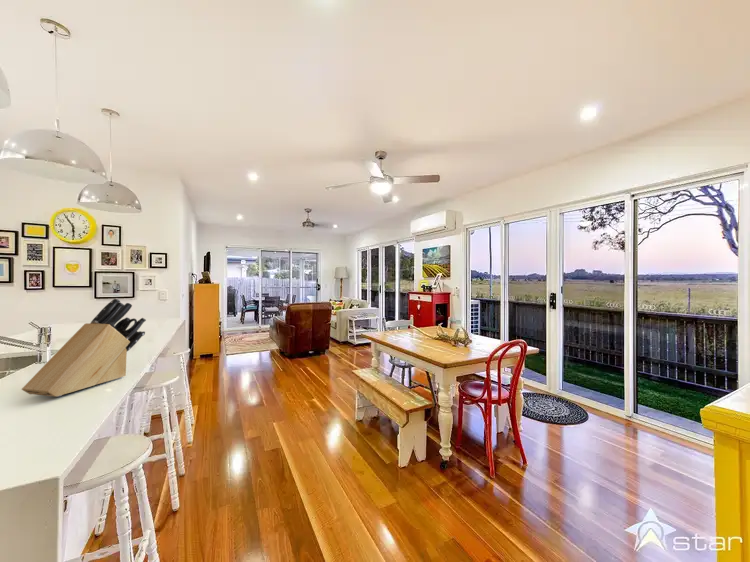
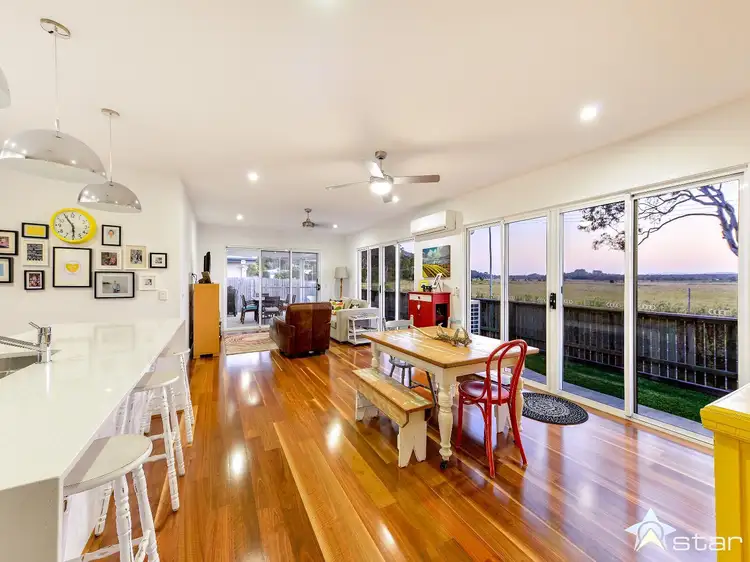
- knife block (93, 341)
